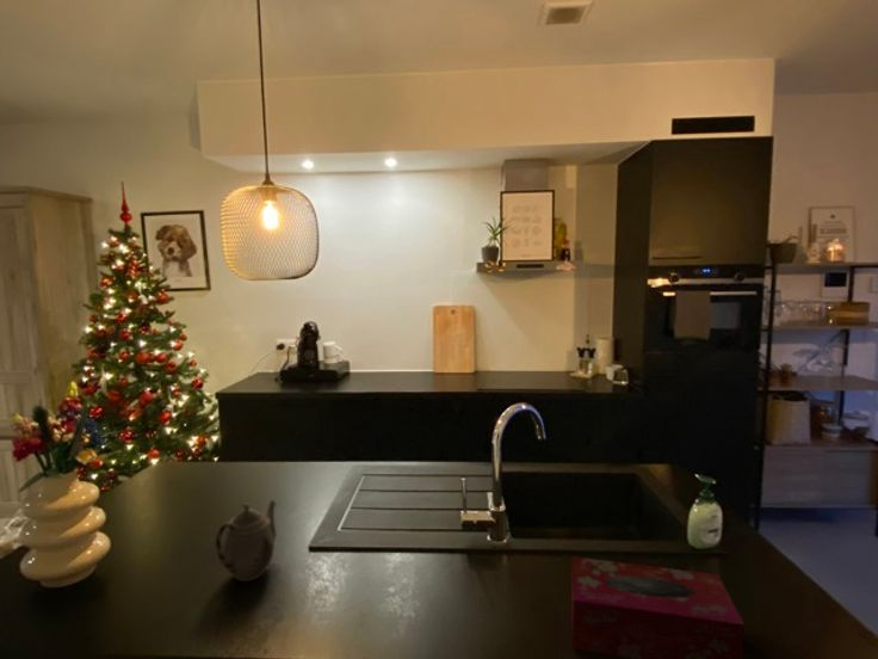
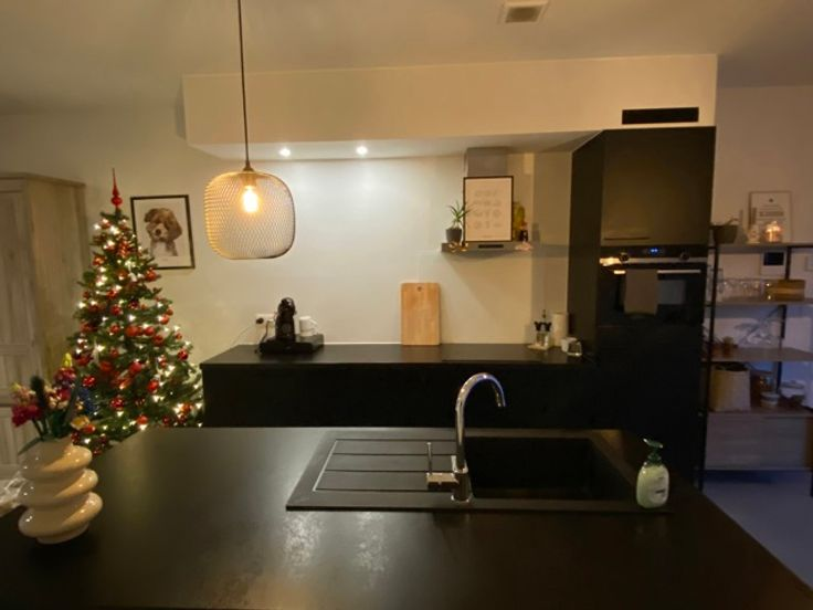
- teapot (249, 537)
- tissue box (648, 610)
